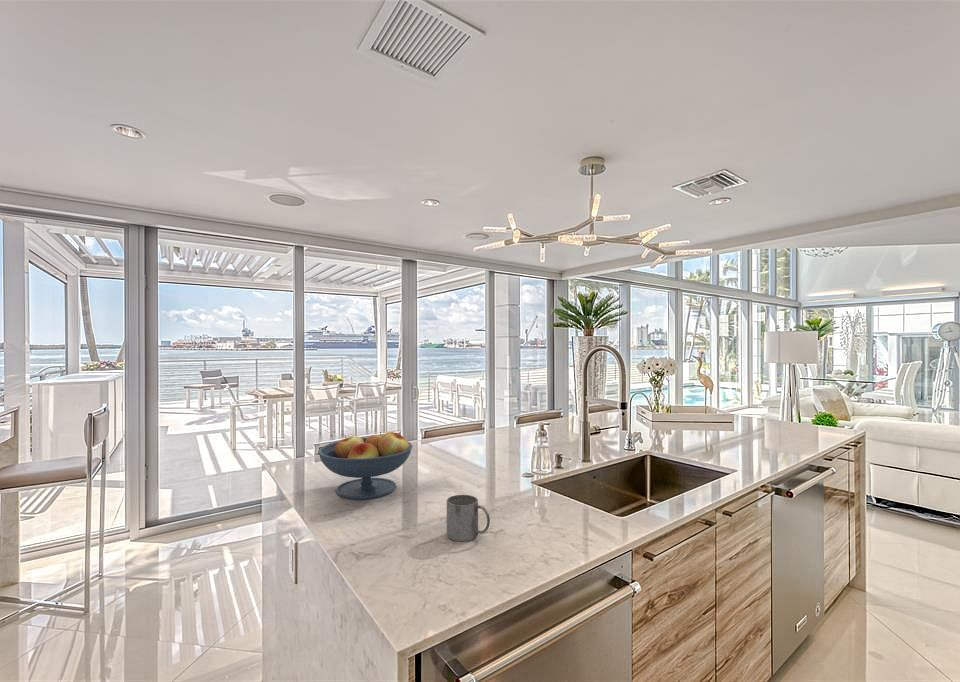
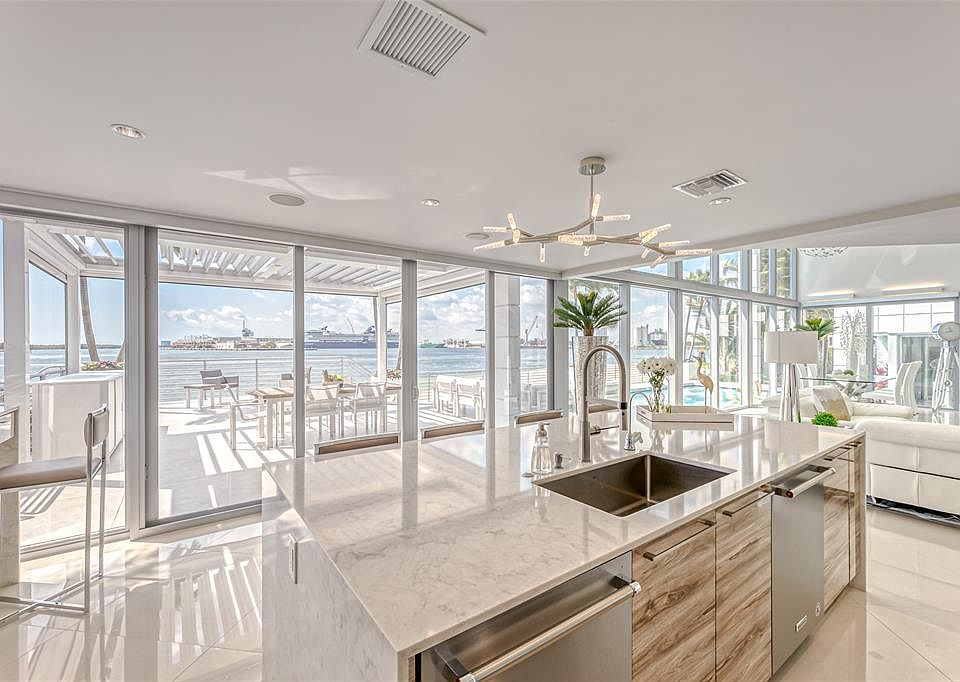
- fruit bowl (366, 460)
- mug (468, 518)
